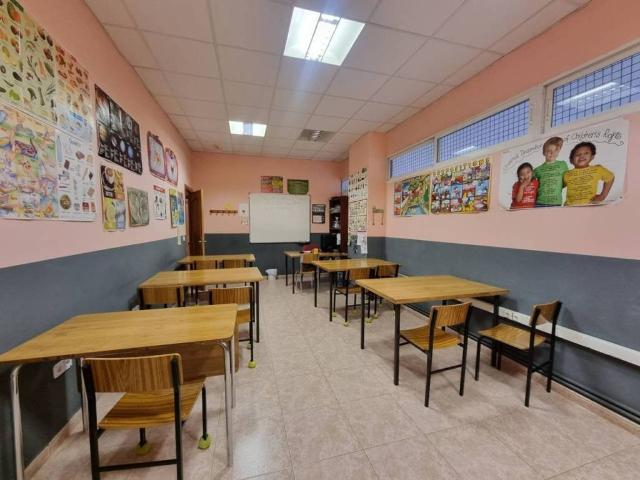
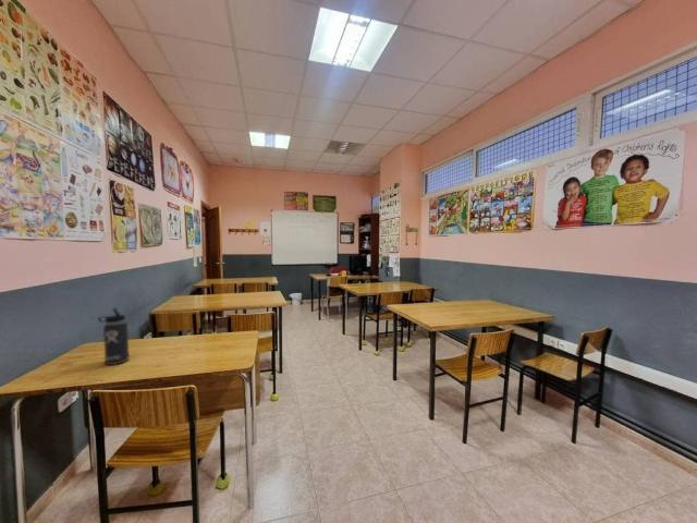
+ thermos bottle (113, 335)
